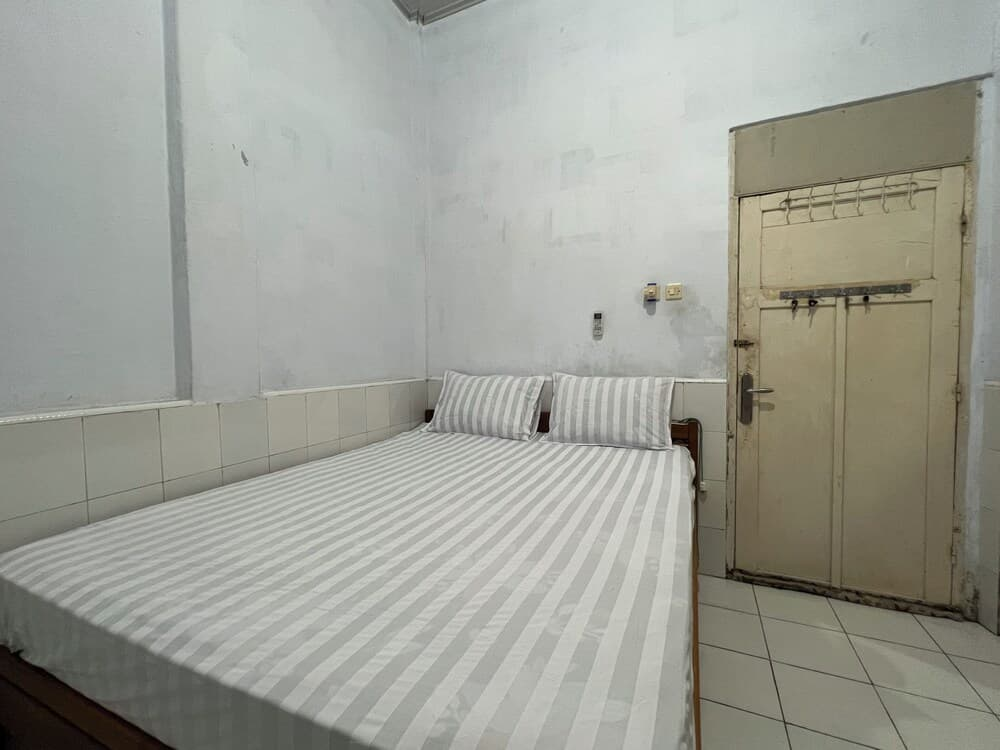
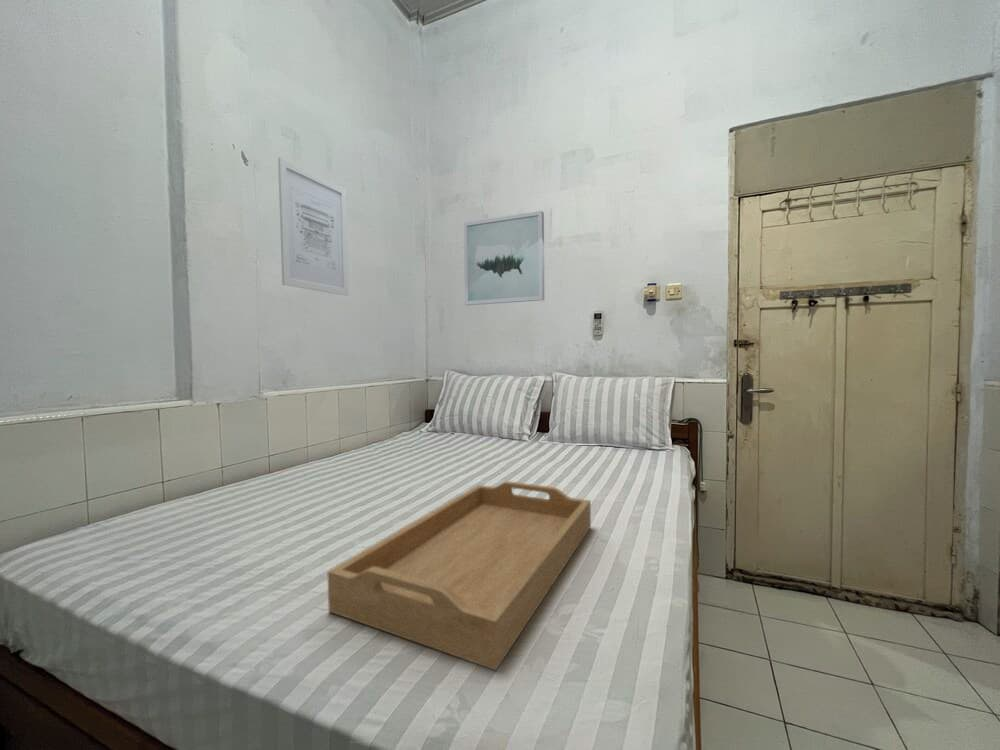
+ wall art (316, 233)
+ serving tray (484, 540)
+ wall art (503, 260)
